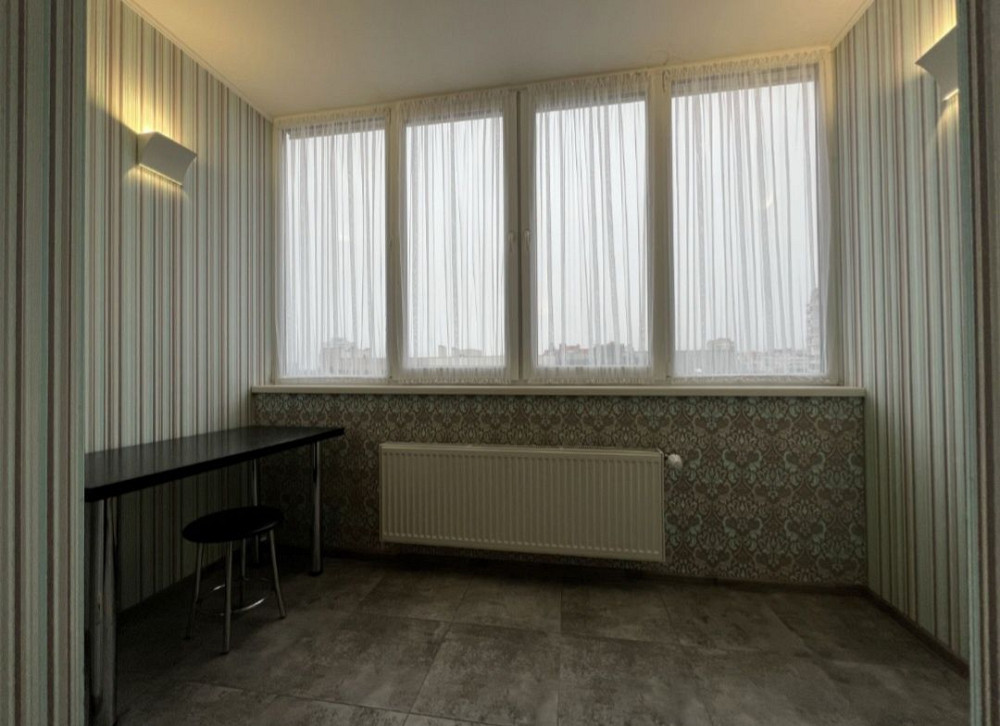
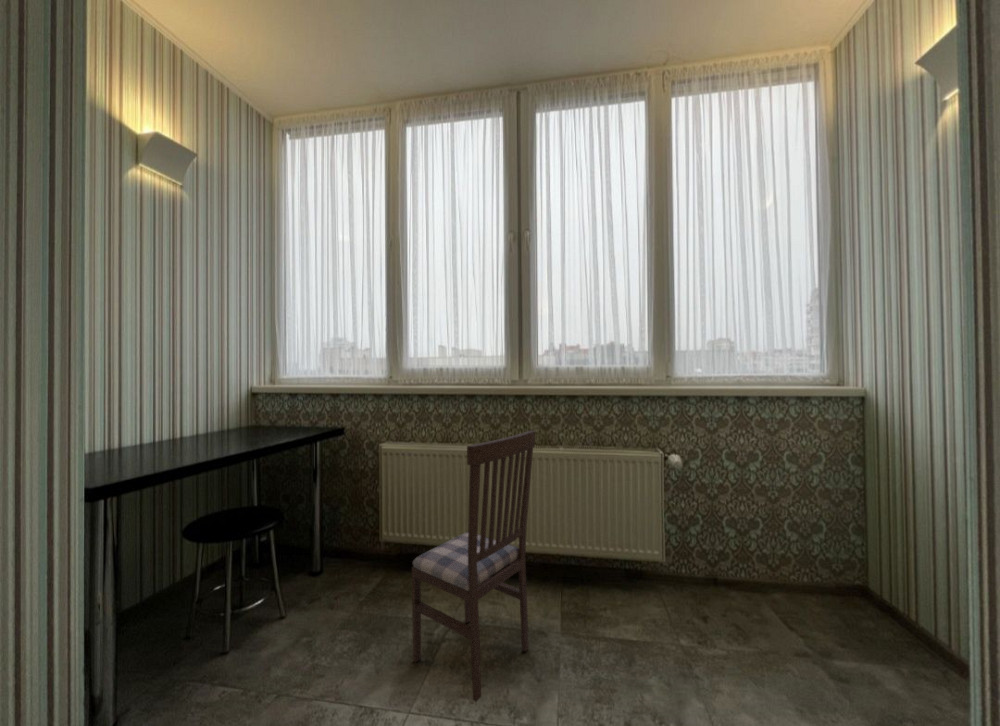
+ dining chair (474, 544)
